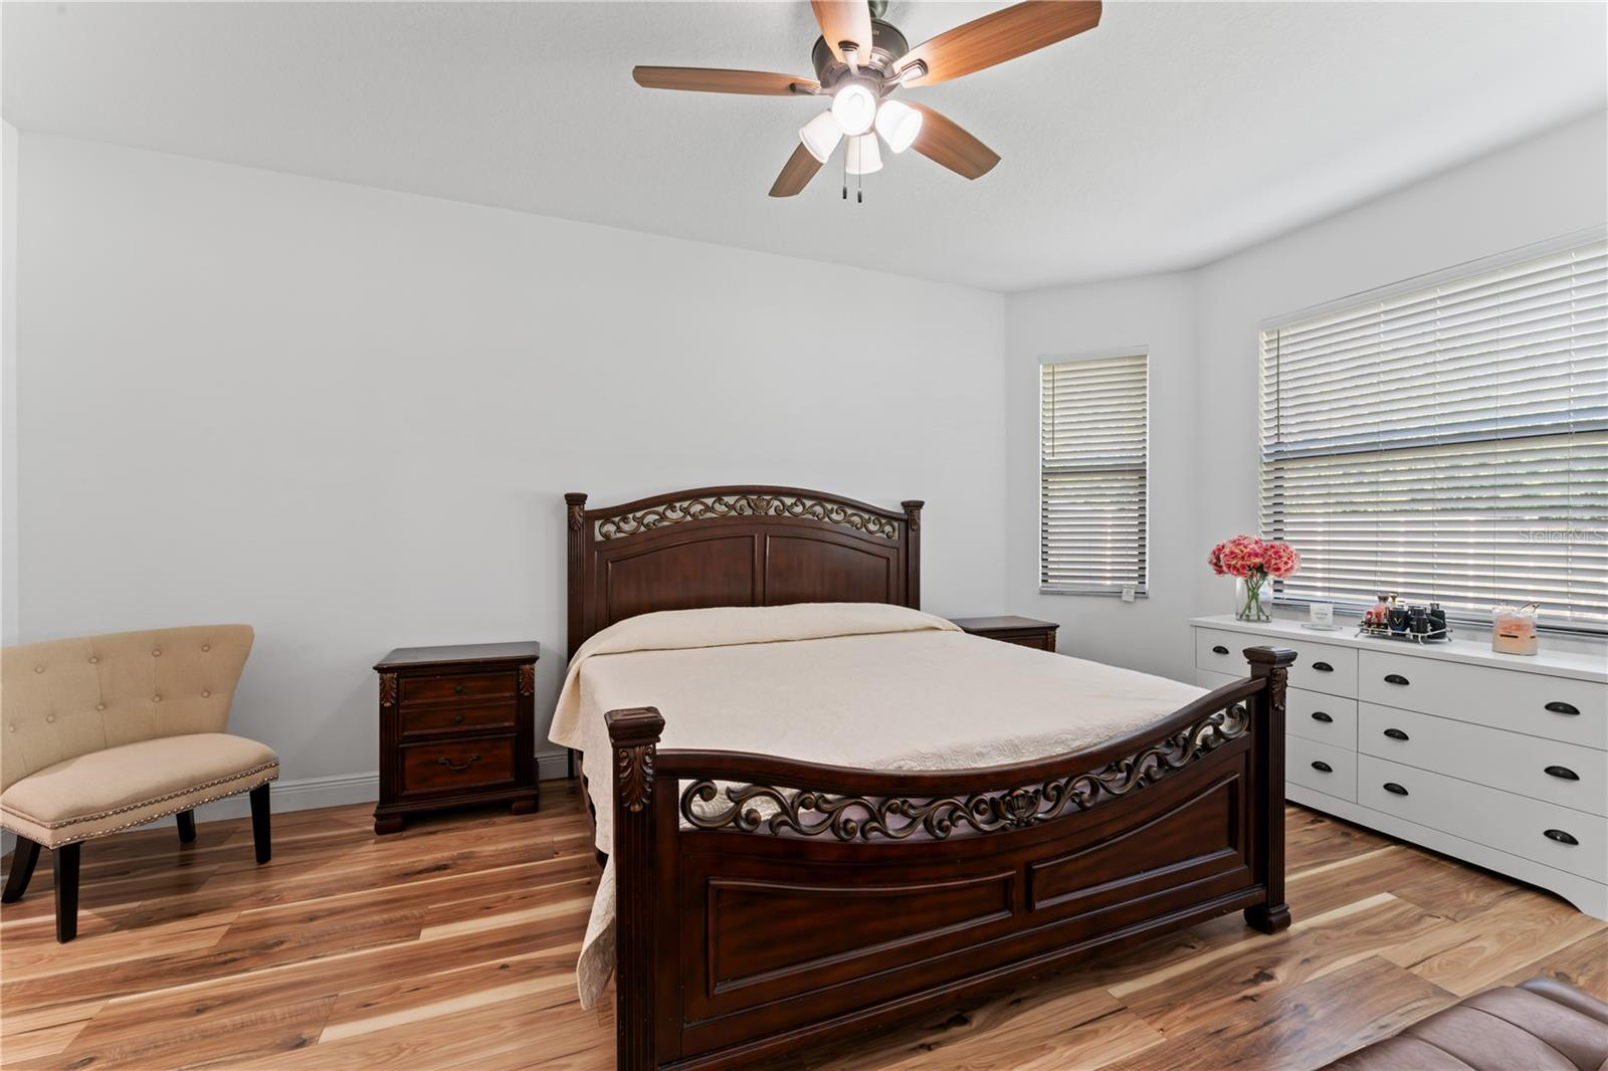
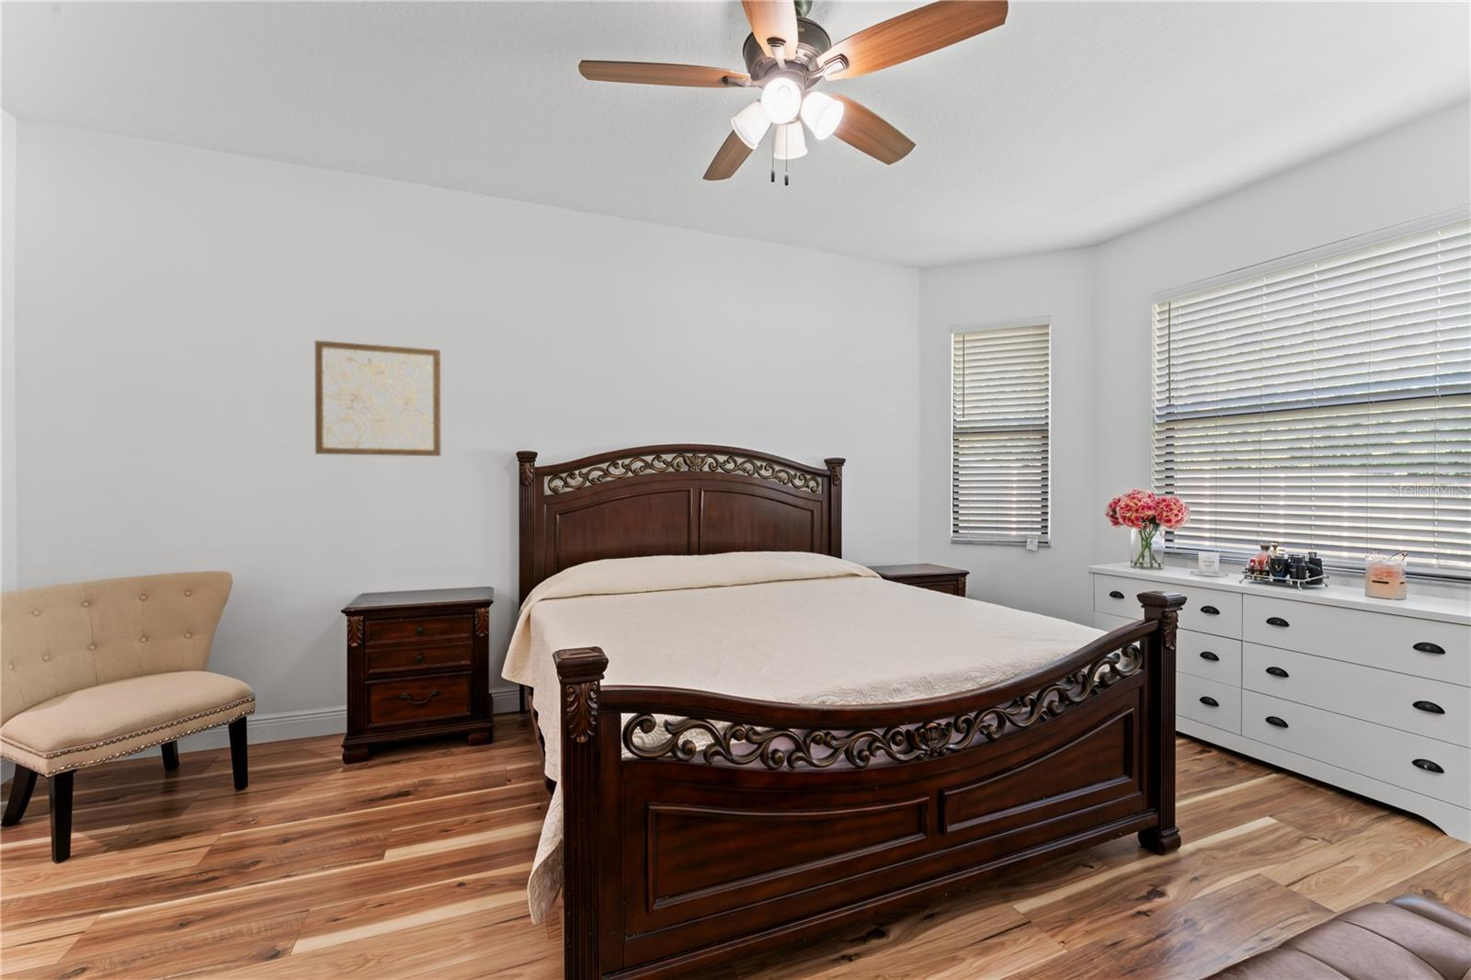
+ wall art (375, 400)
